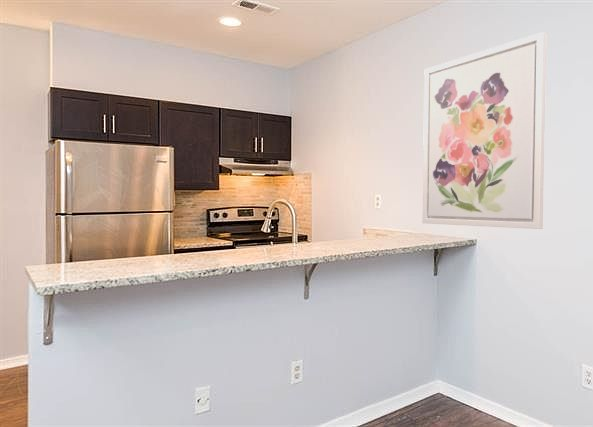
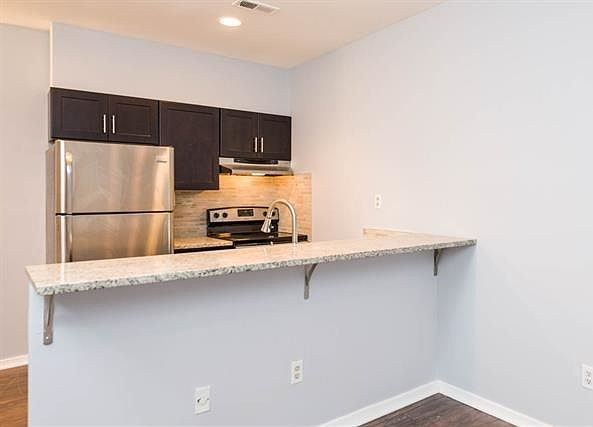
- wall art (476, 139)
